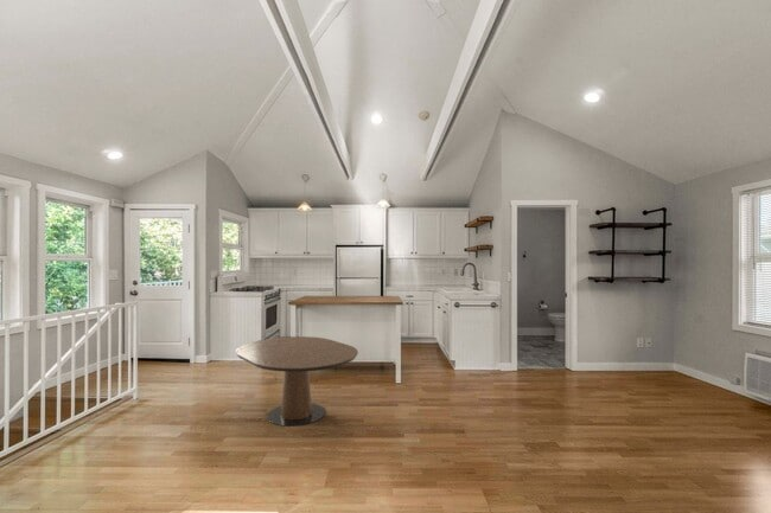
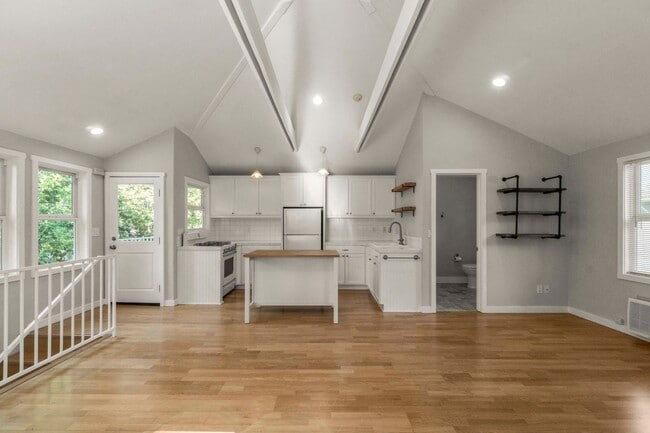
- dining table (288, 383)
